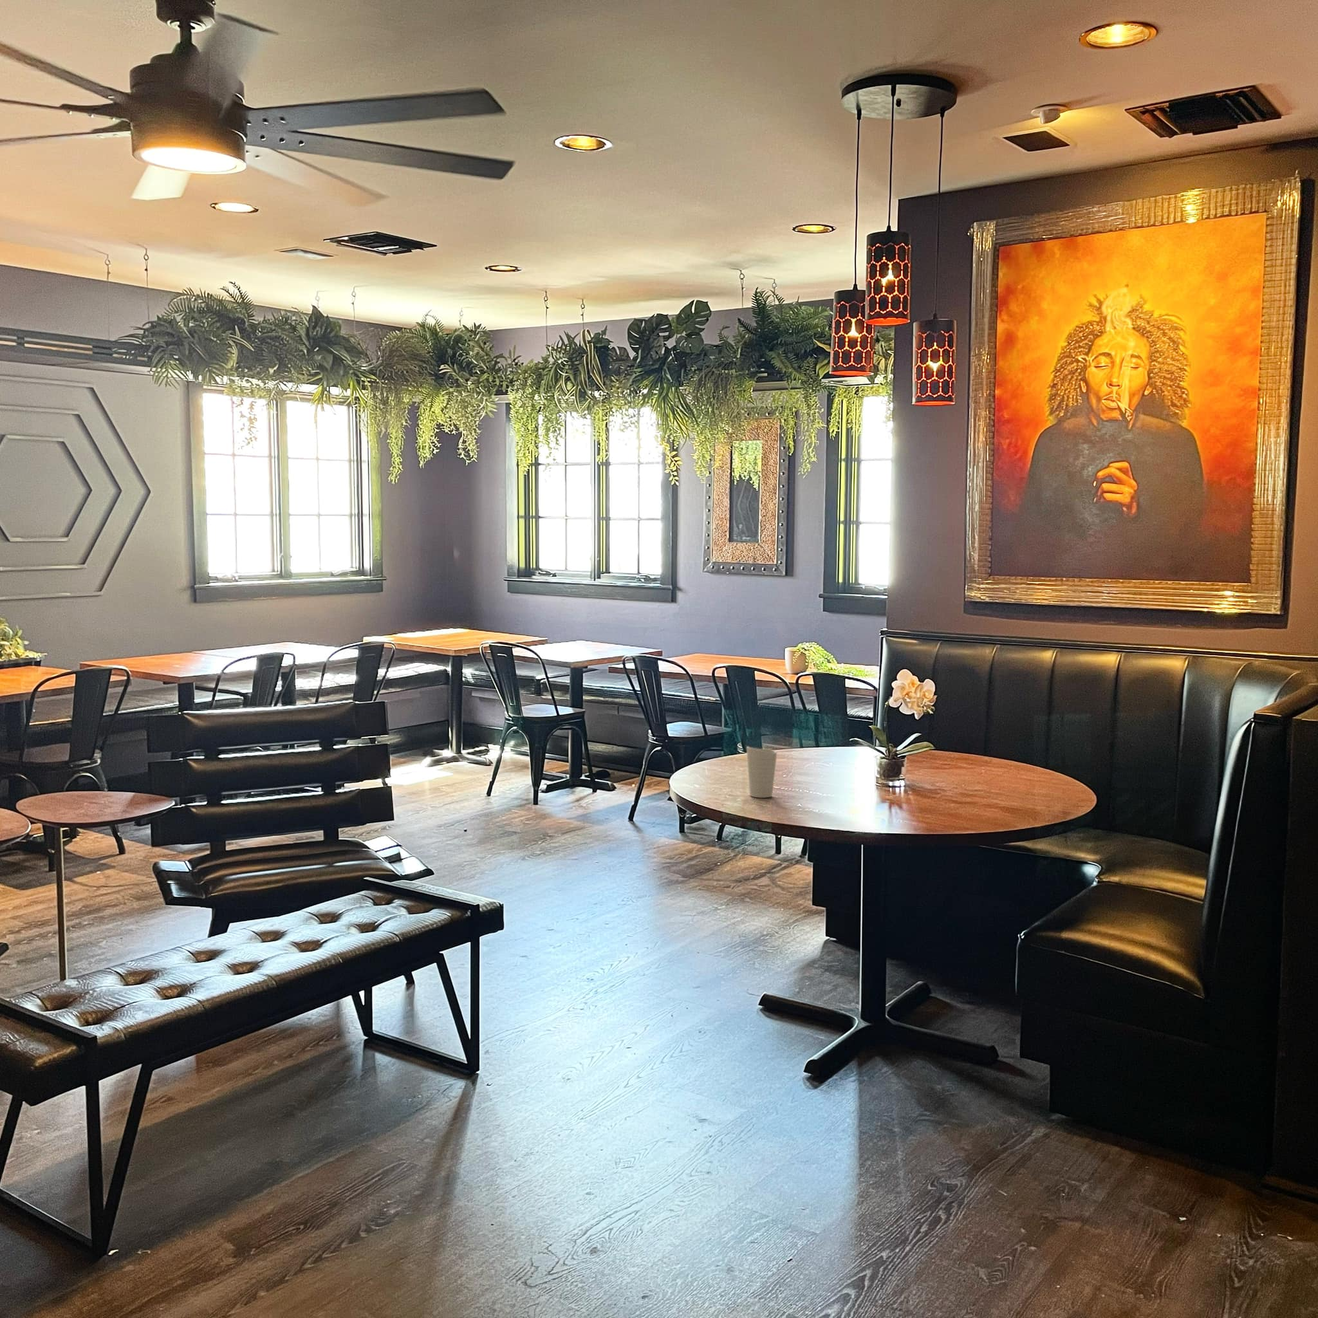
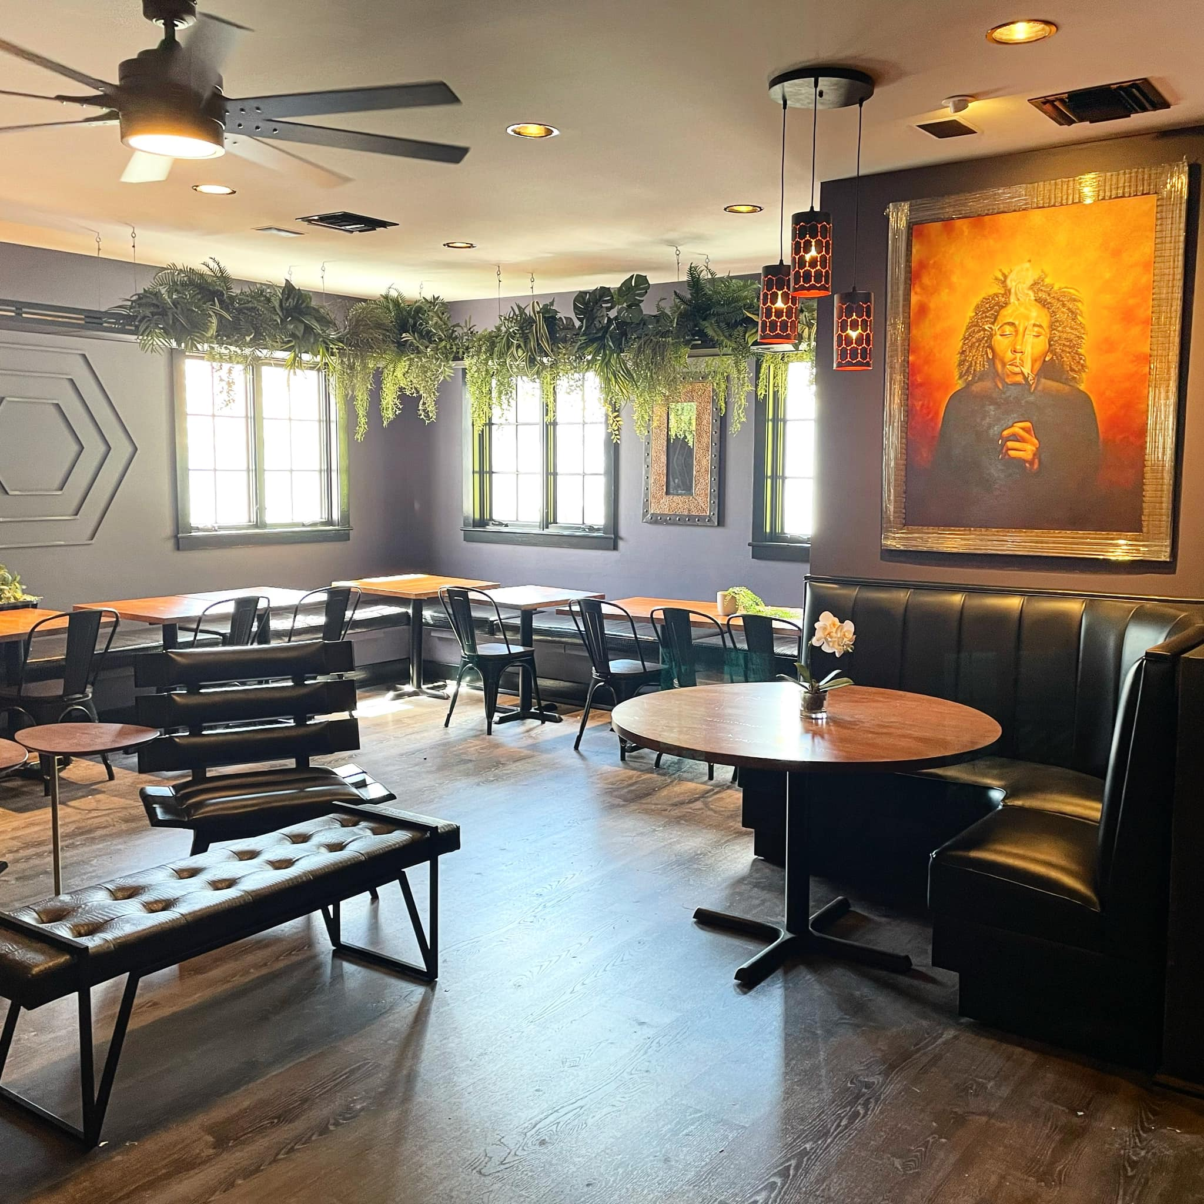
- cup (762, 771)
